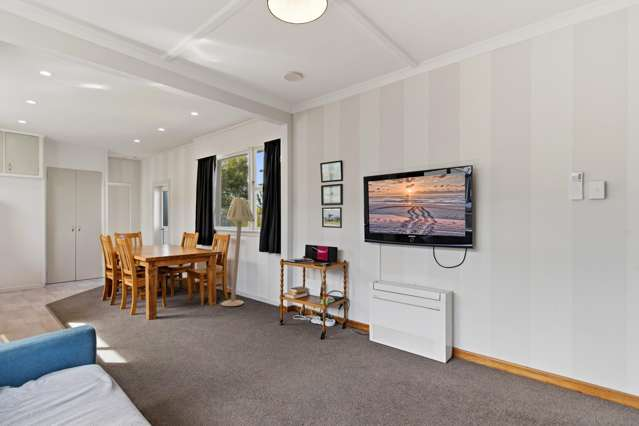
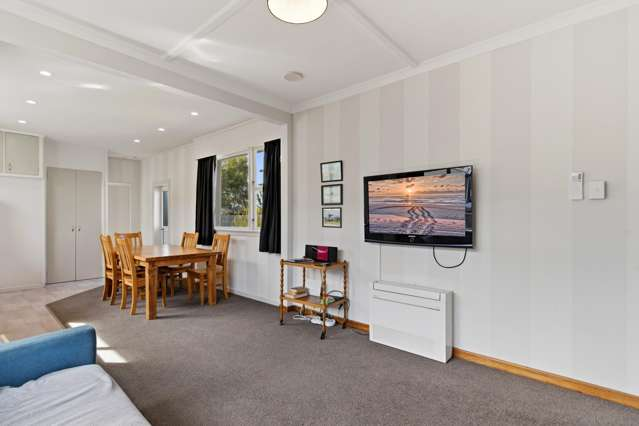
- floor lamp (237, 249)
